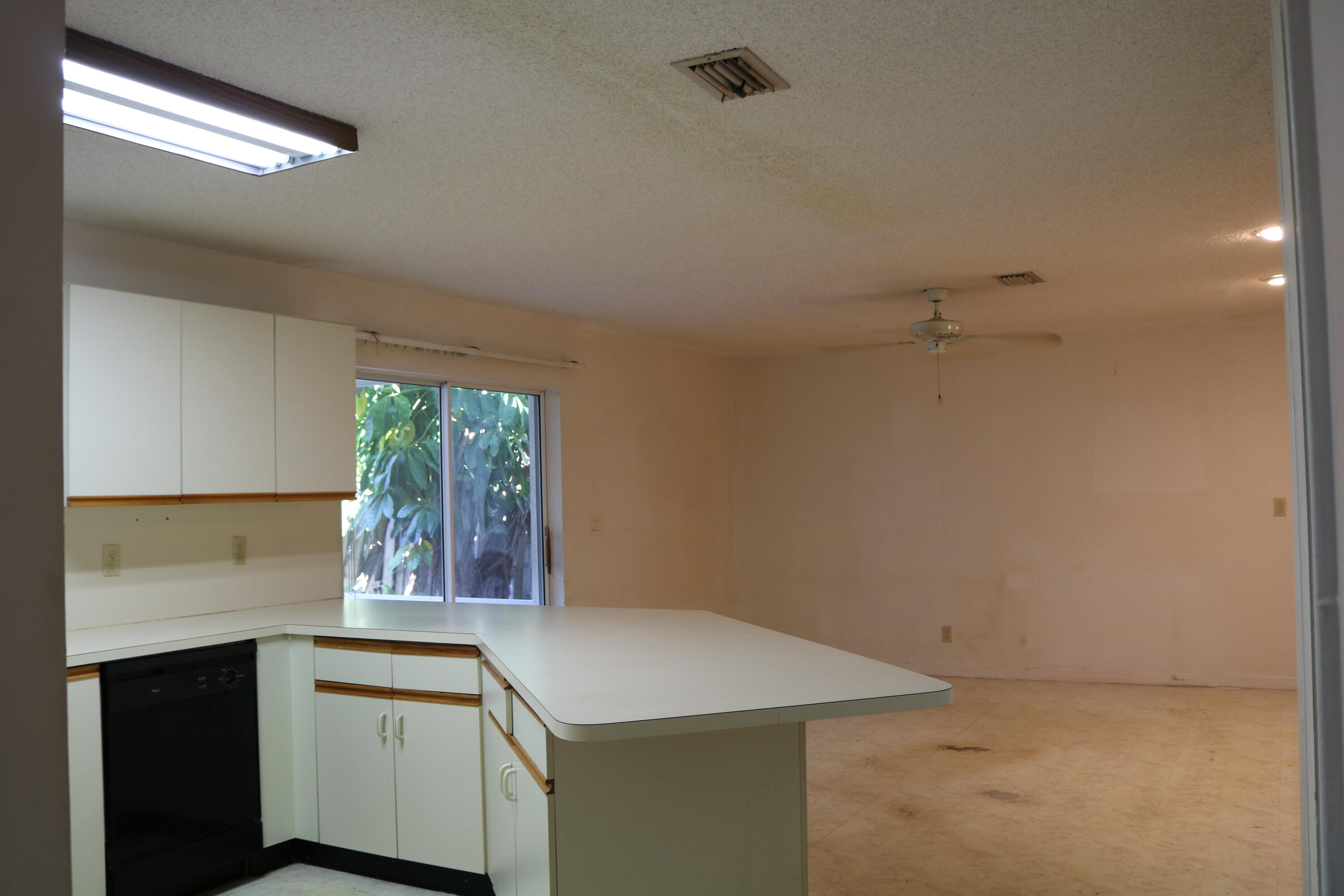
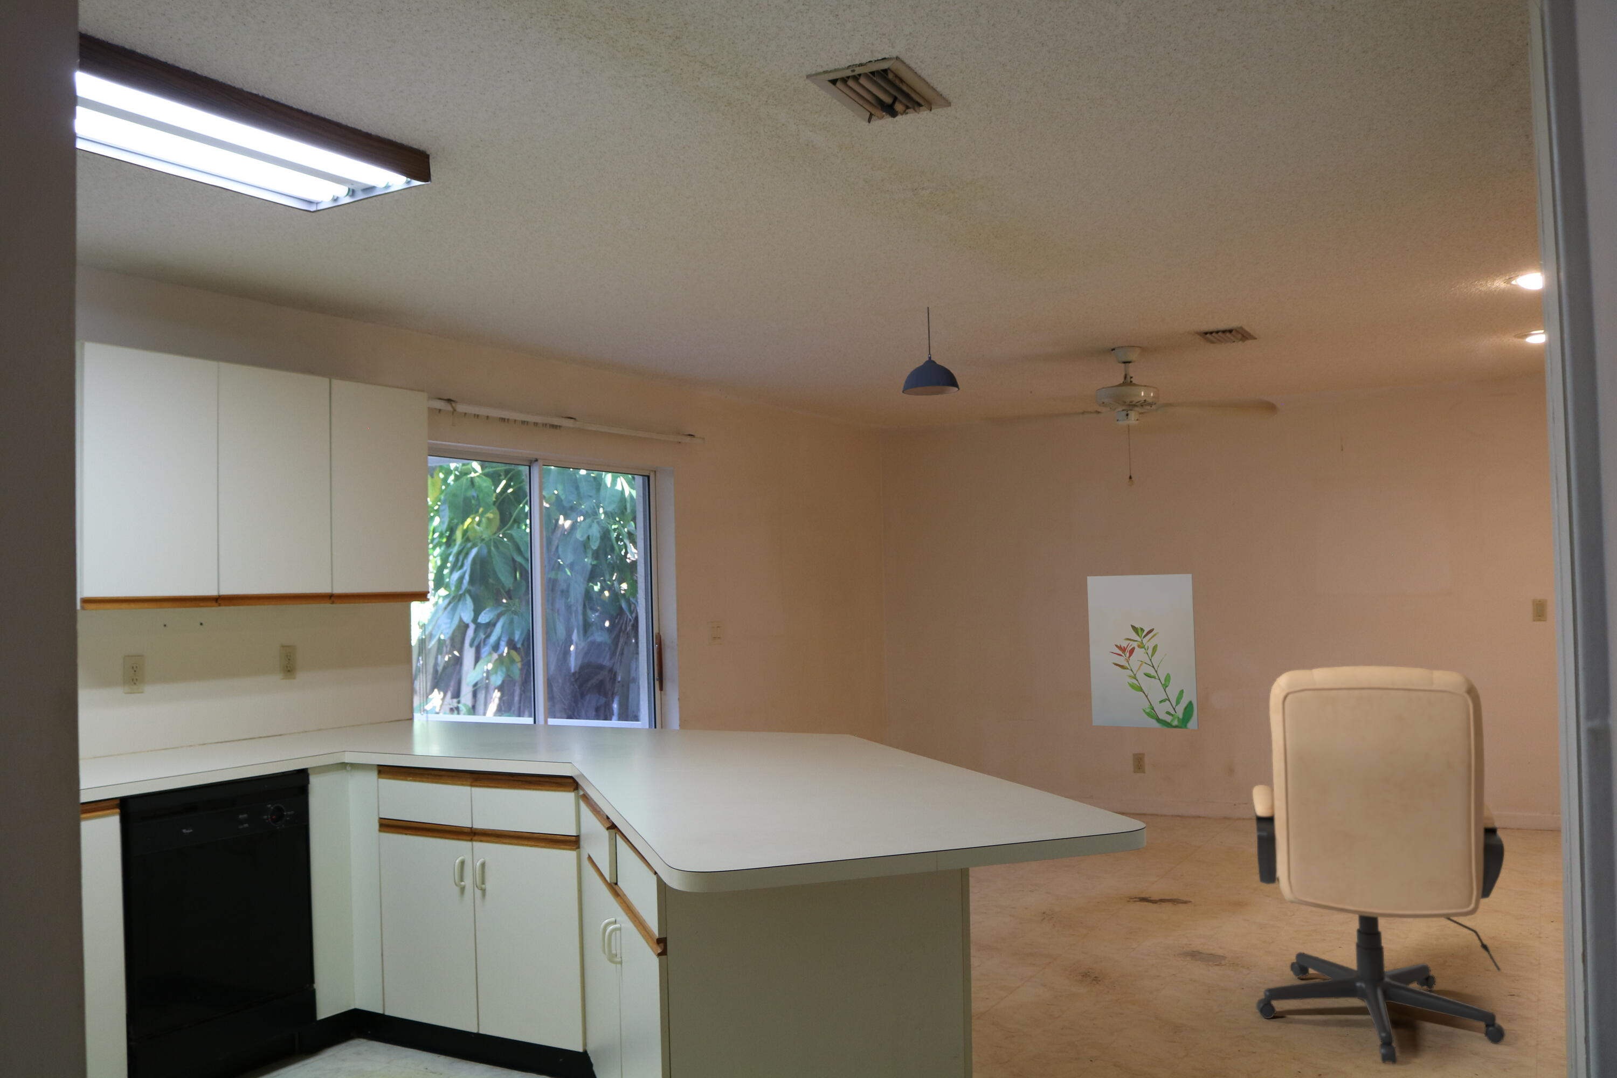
+ wall art (1142, 651)
+ chair (1367, 839)
+ pendant light (929, 349)
